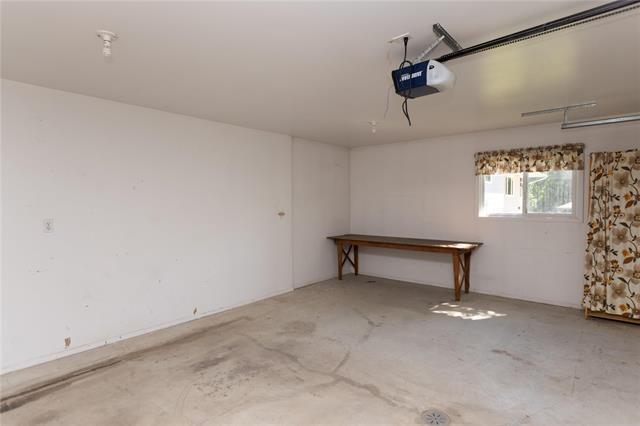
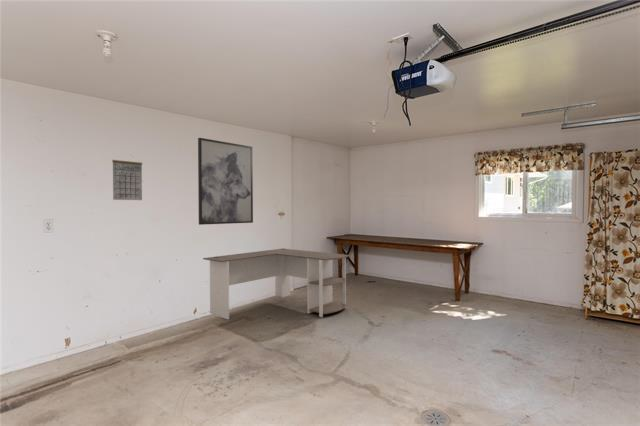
+ calendar (127, 176)
+ wall art (227, 183)
+ desk (279, 284)
